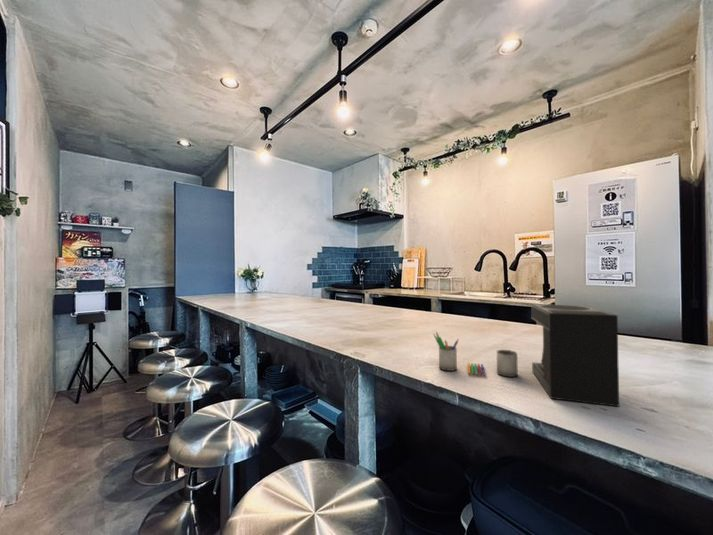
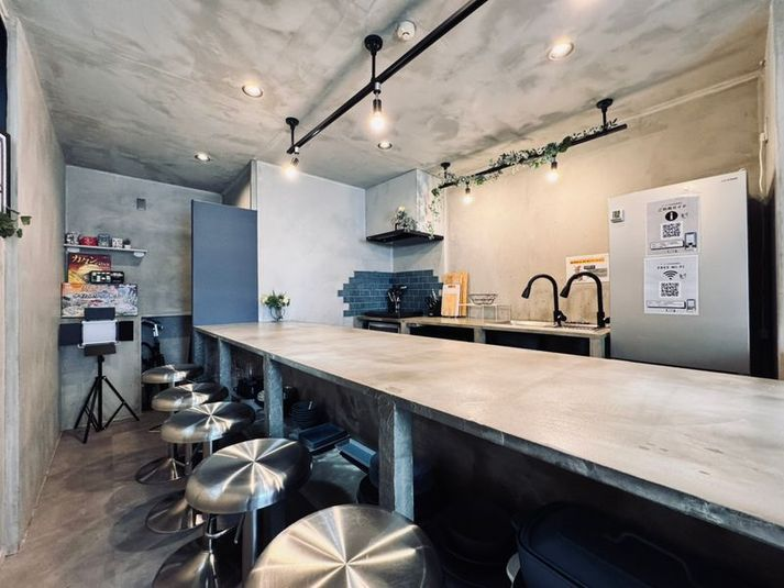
- coffee maker (507, 350)
